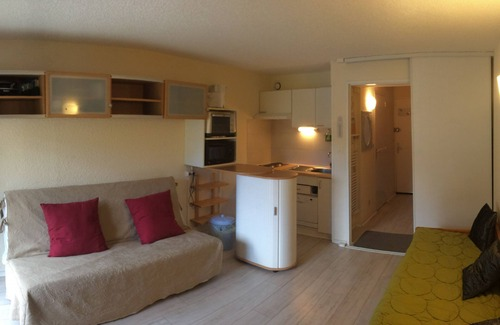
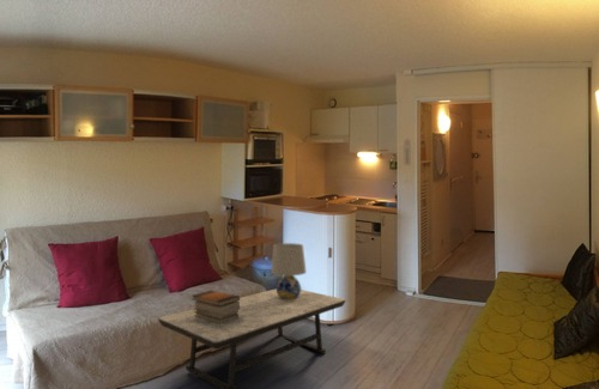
+ table lamp (288, 269)
+ coffee table (259, 334)
+ book stack (216, 305)
